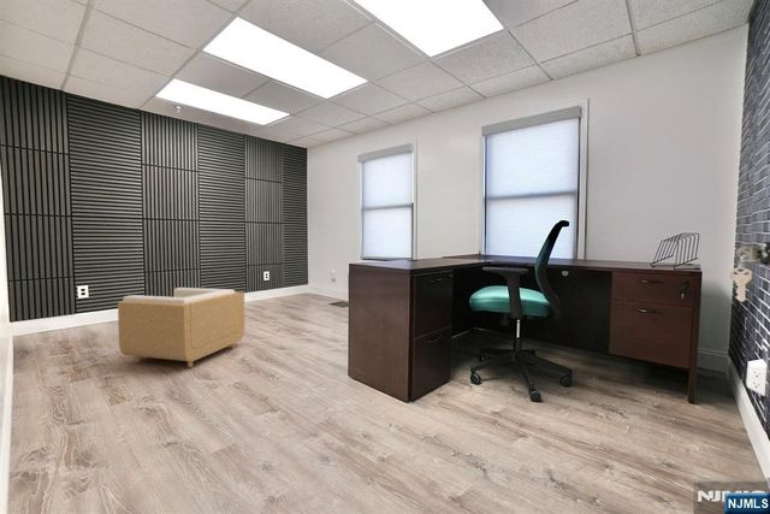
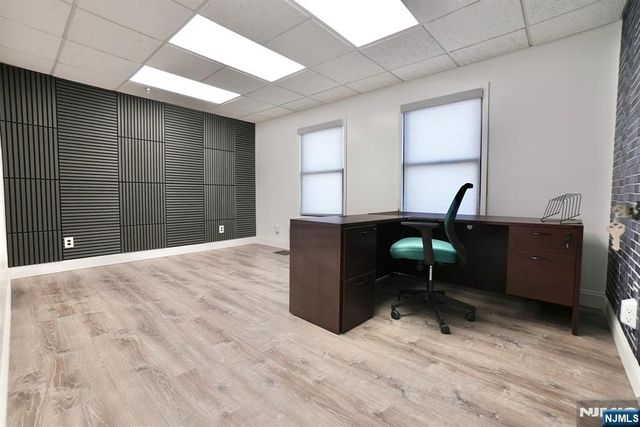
- armchair (186, 323)
